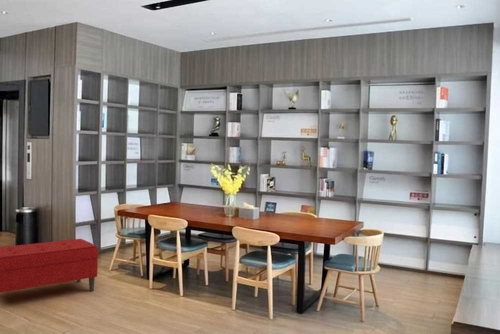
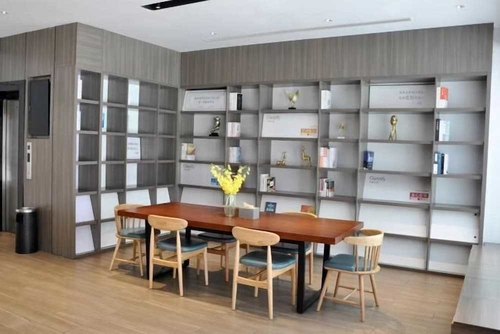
- bench (39, 270)
